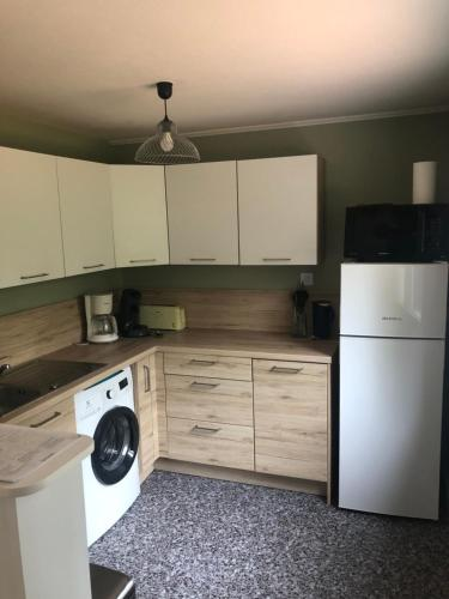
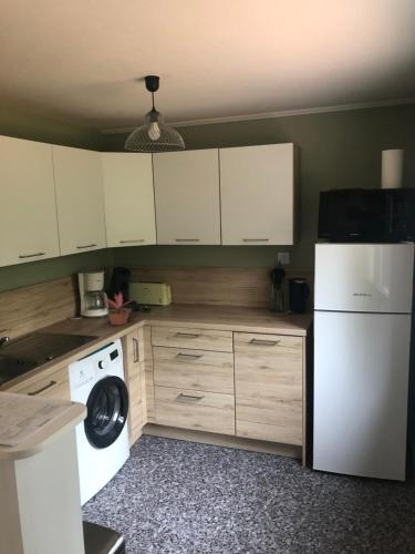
+ potted plant (117, 307)
